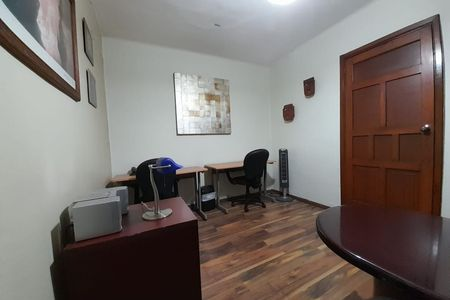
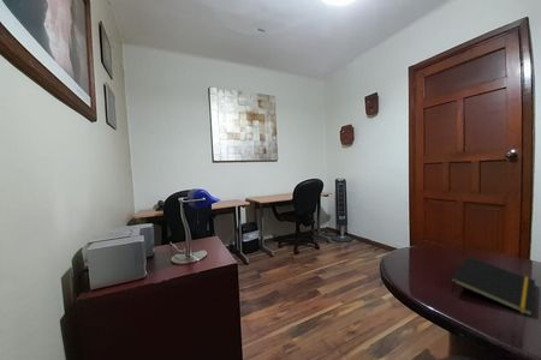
+ notepad (493, 281)
